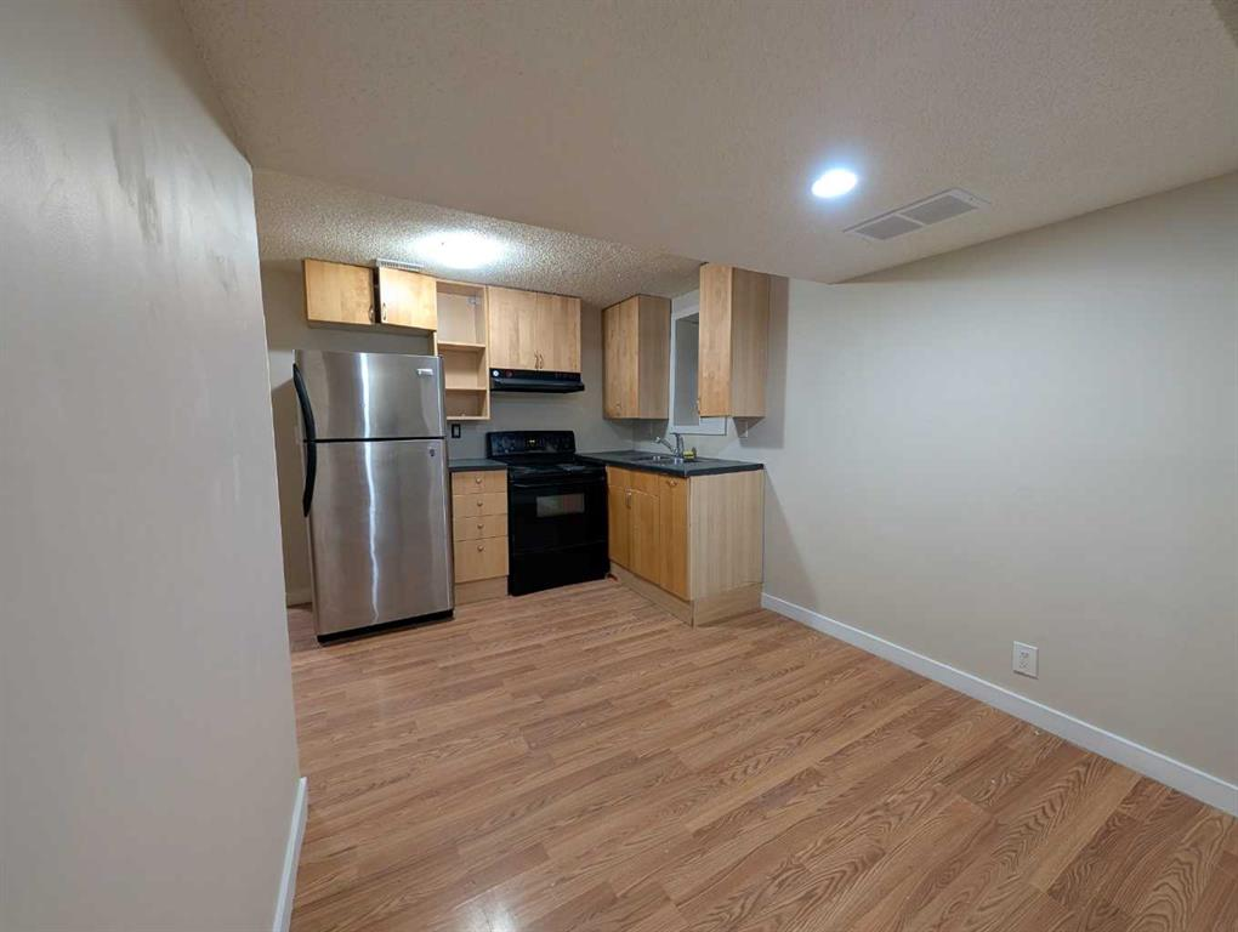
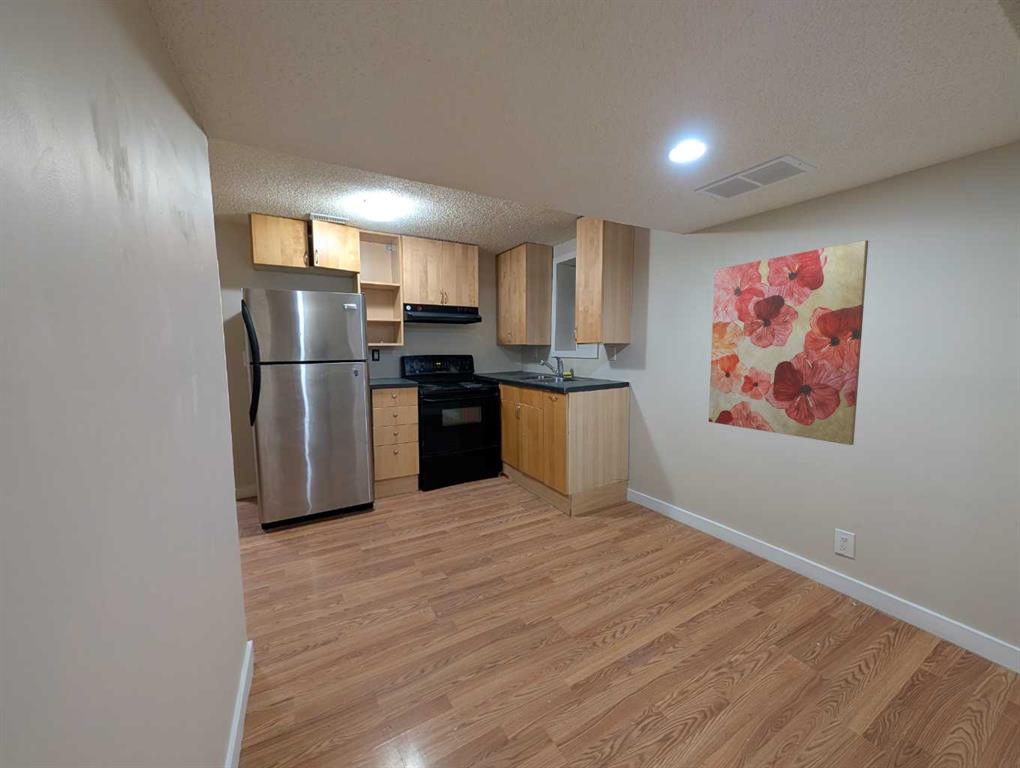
+ wall art (775, 346)
